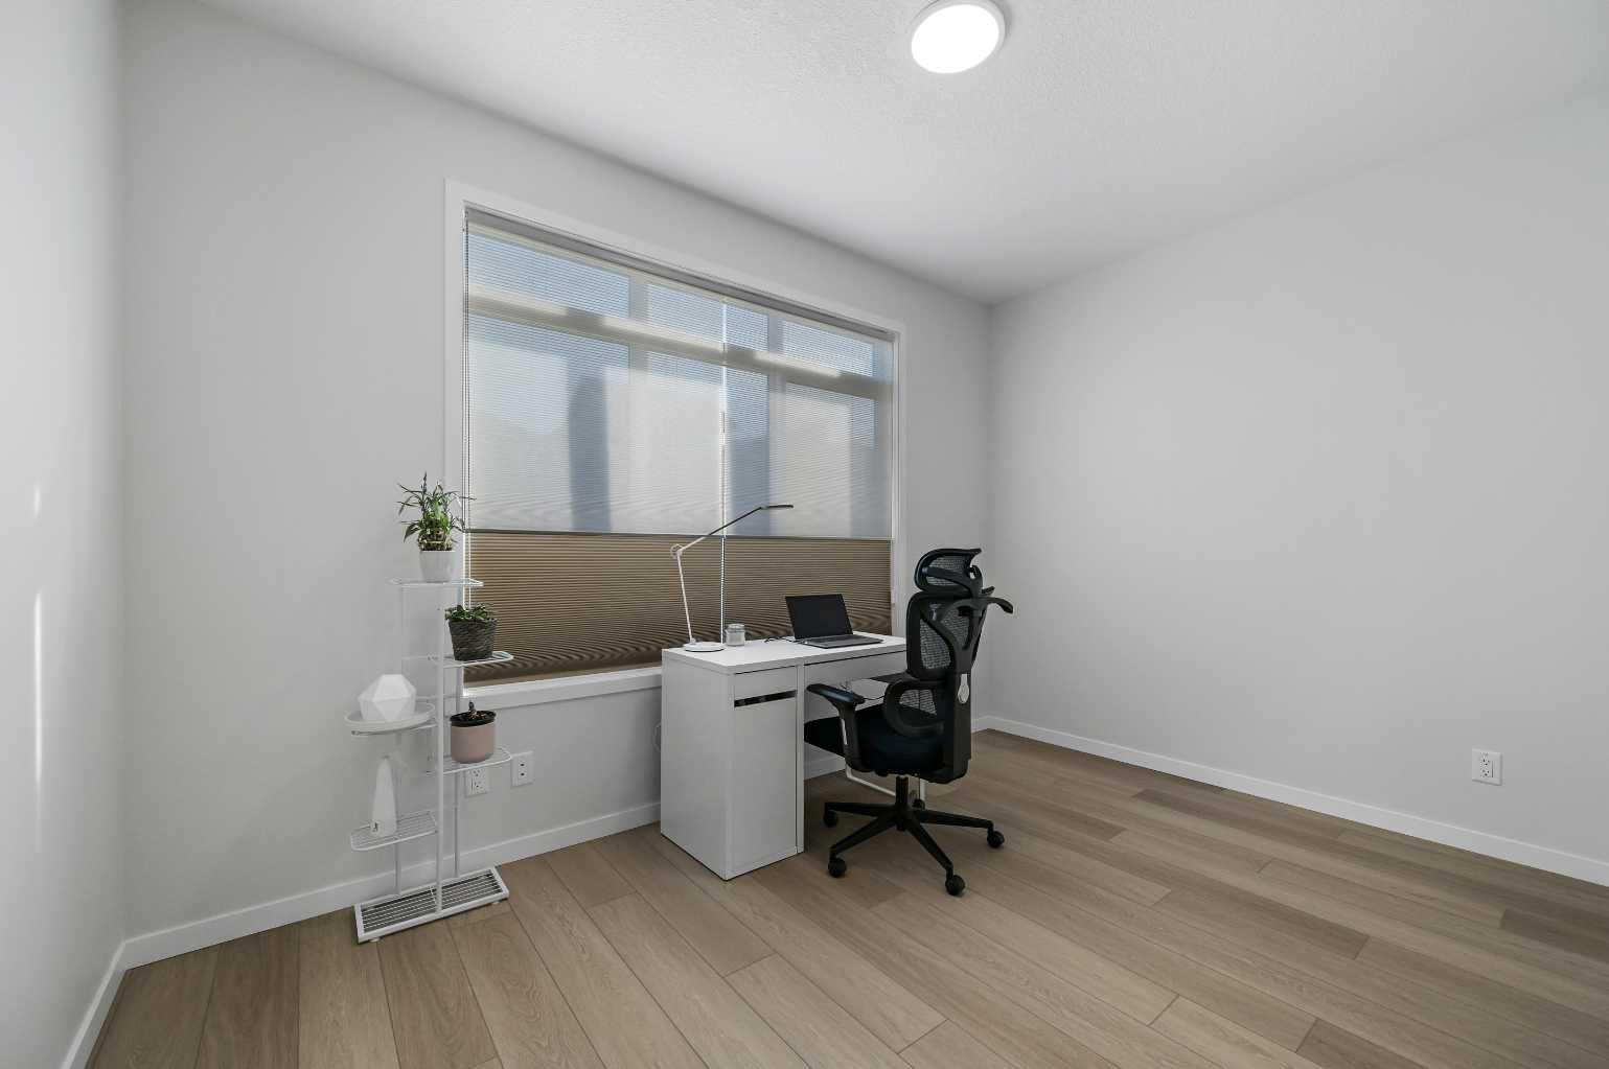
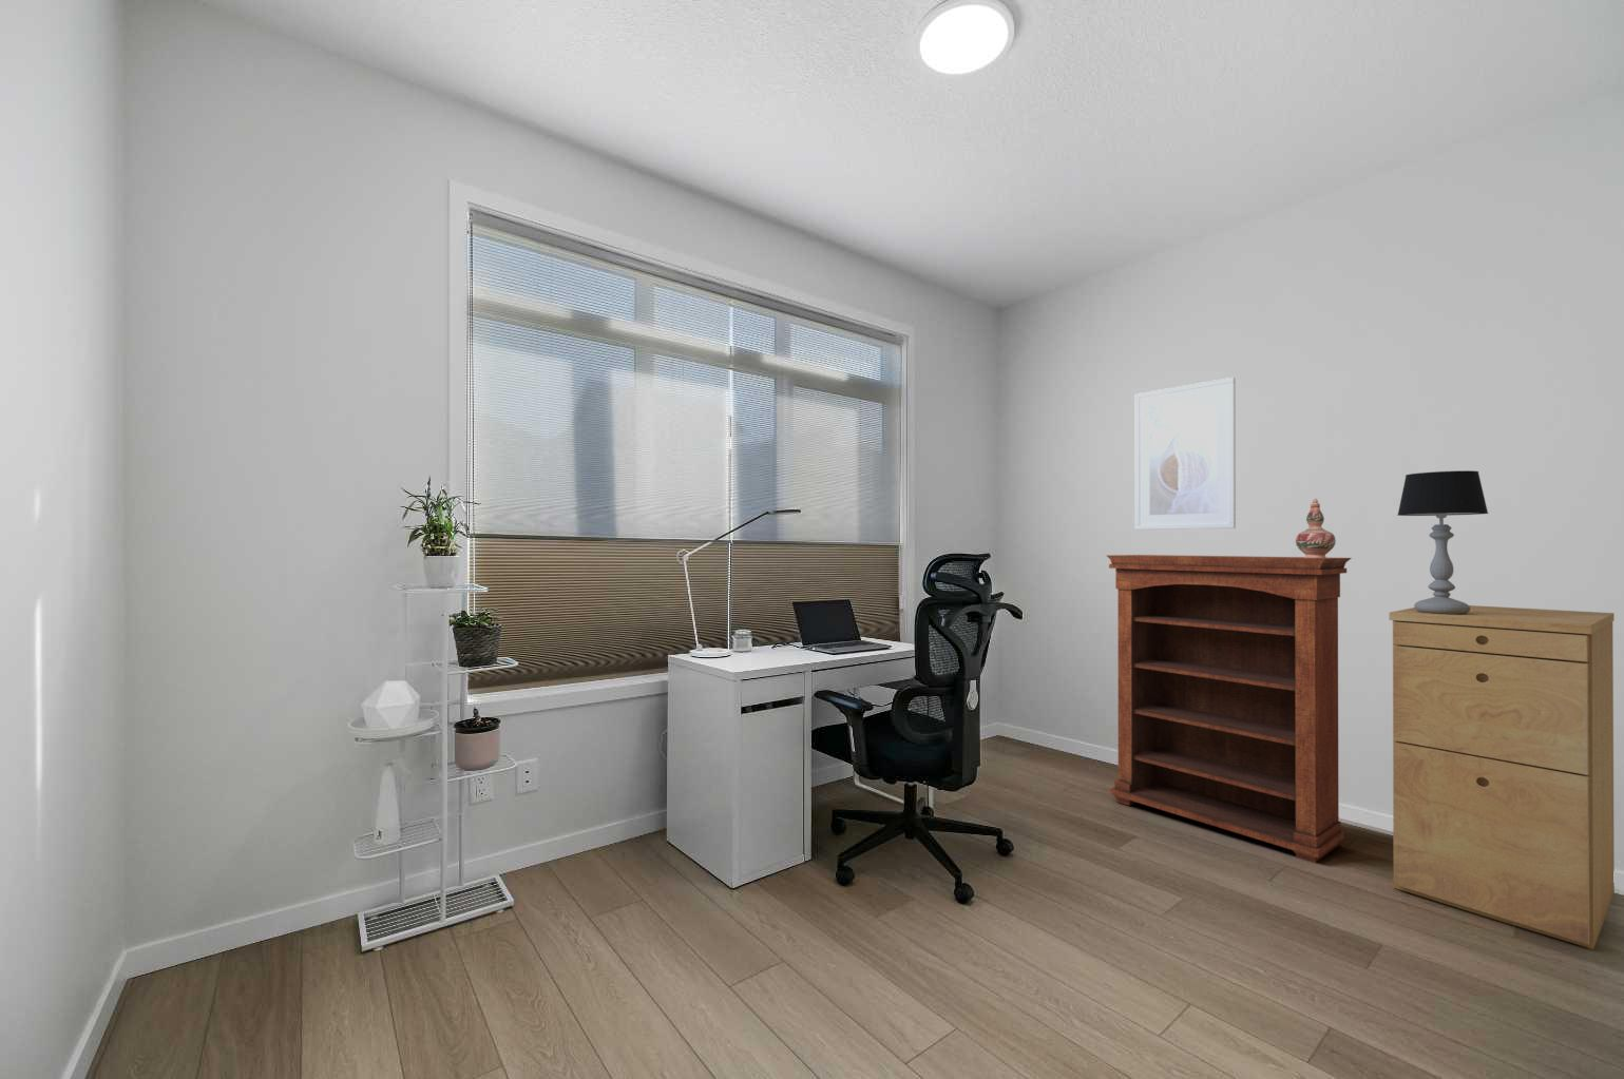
+ bookshelf (1218, 689)
+ table lamp (1441, 542)
+ filing cabinet (1501, 751)
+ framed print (1182, 456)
+ decorative vase (1314, 527)
